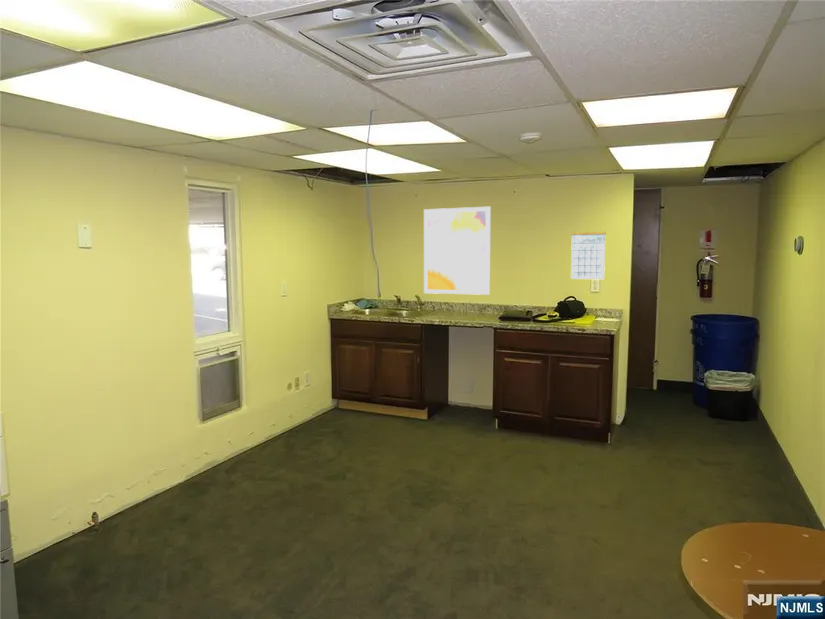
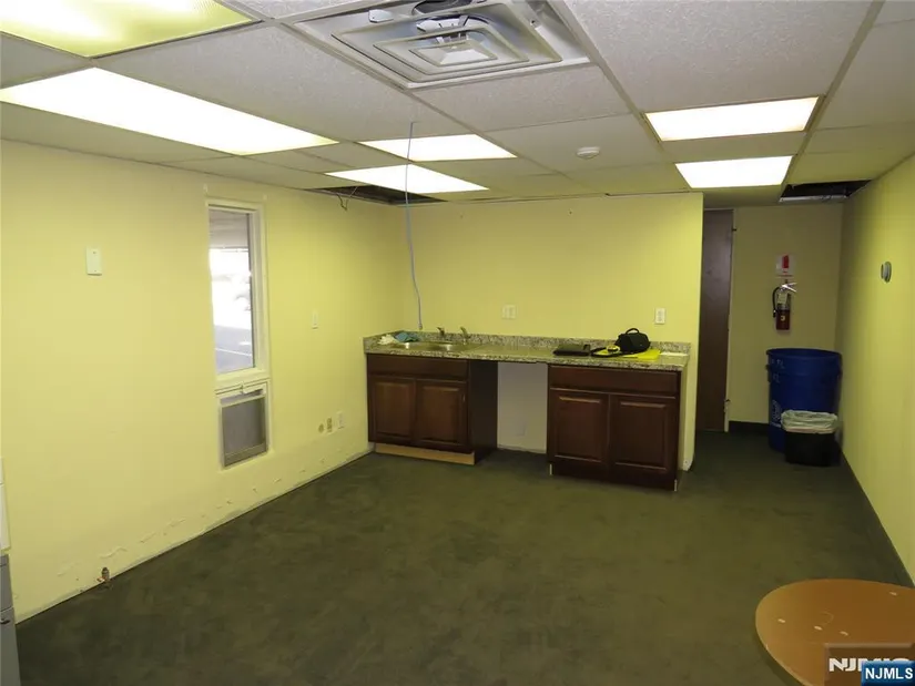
- calendar (588, 250)
- wall art (456, 251)
